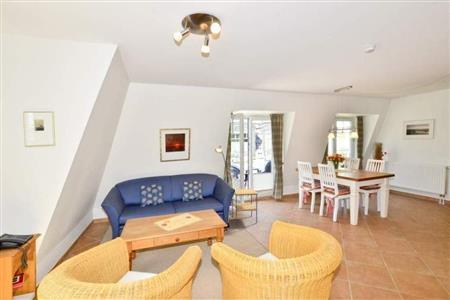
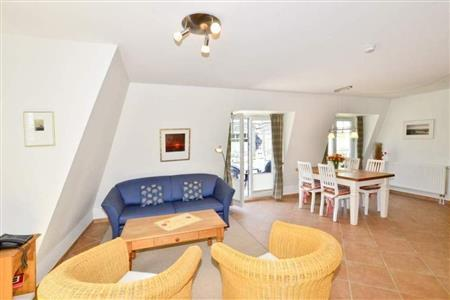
- side table (244, 205)
